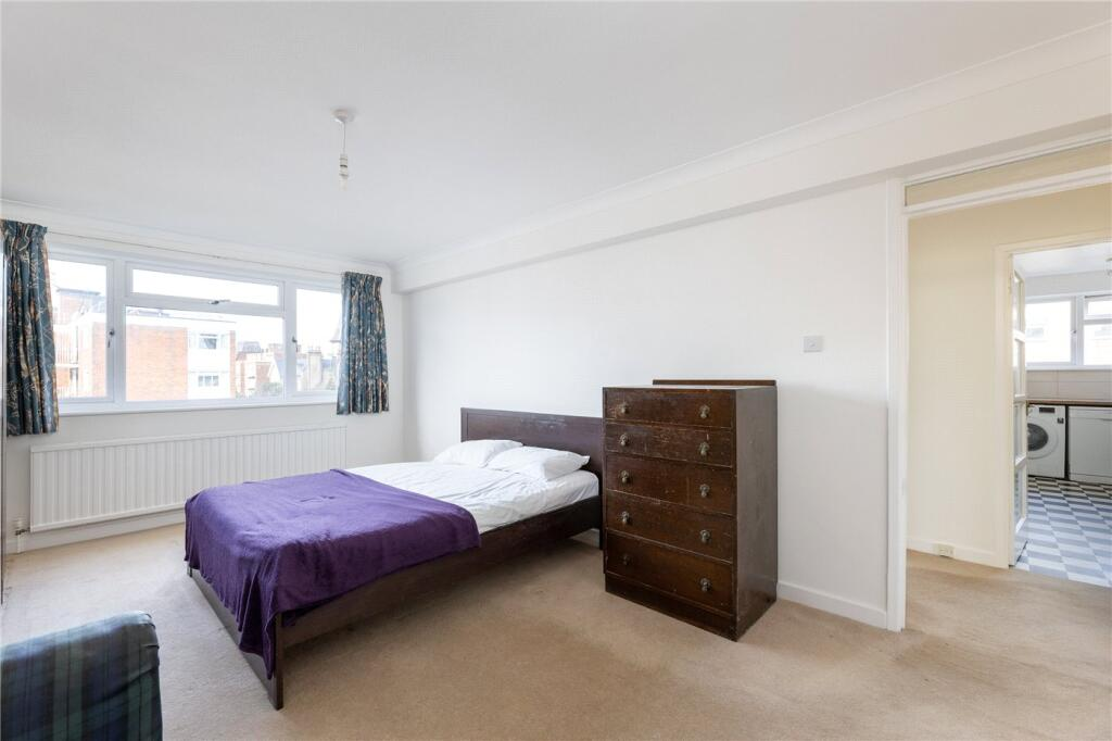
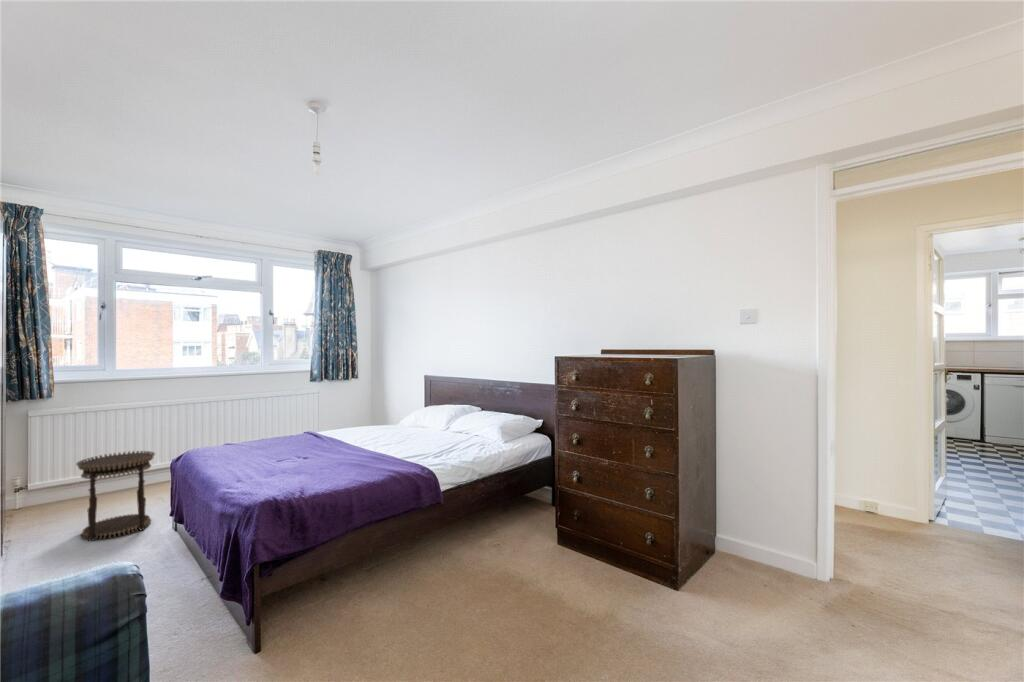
+ side table (118, 476)
